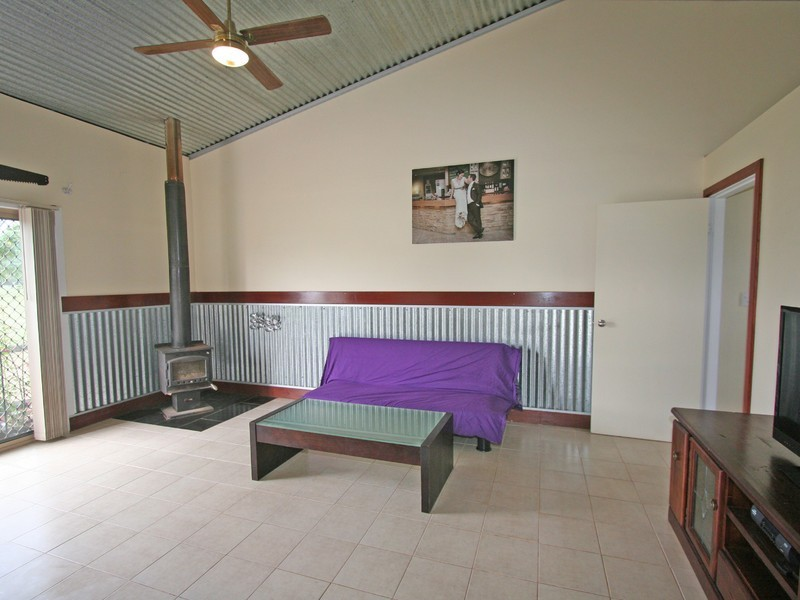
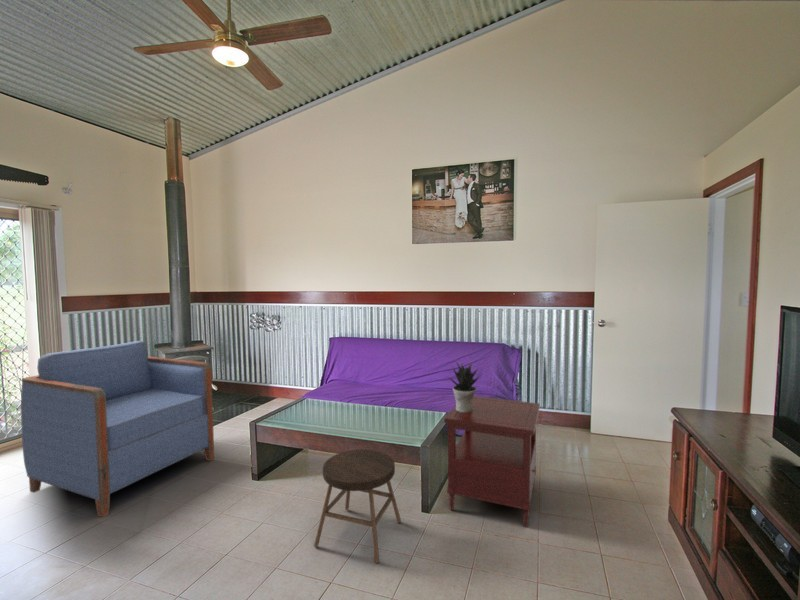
+ potted plant (466, 384)
+ side table (494, 454)
+ stool (362, 491)
+ armchair (123, 411)
